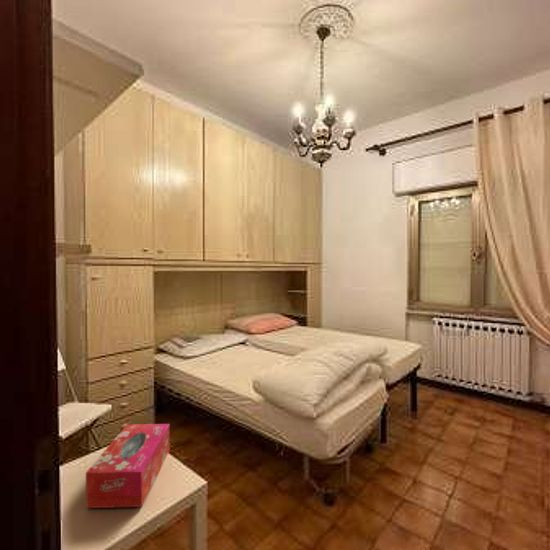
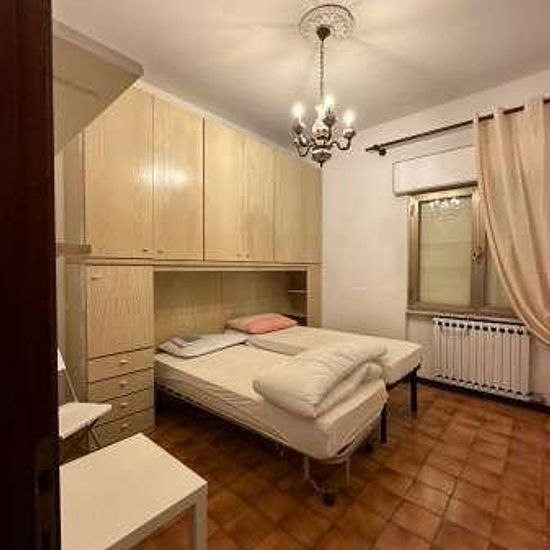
- tissue box (133, 460)
